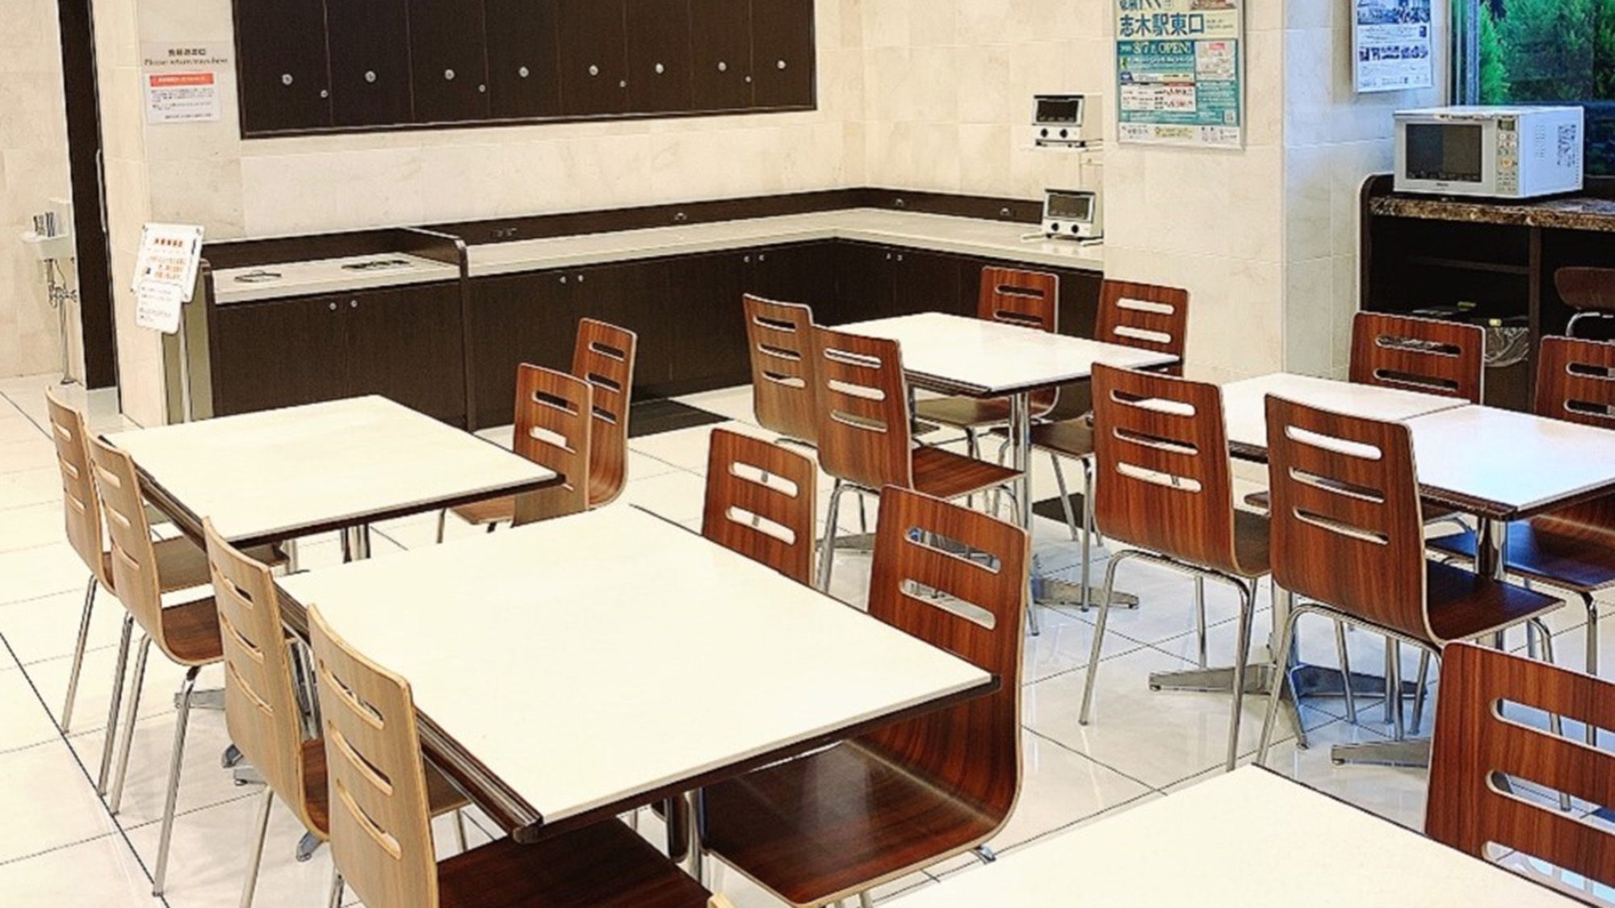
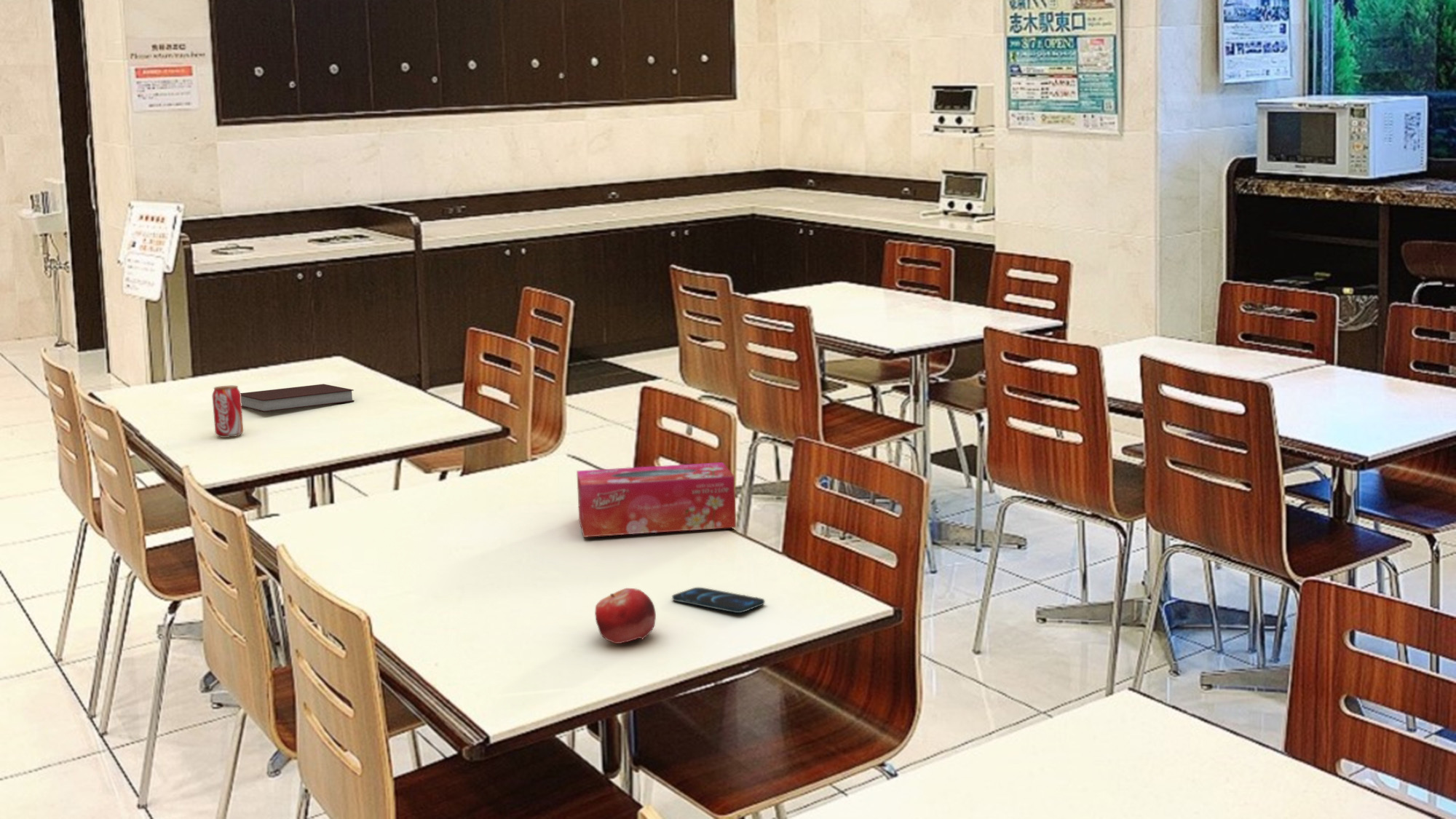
+ fruit (624, 614)
+ beverage can (227, 411)
+ tissue box (655, 499)
+ notebook (294, 397)
+ smartphone (718, 599)
